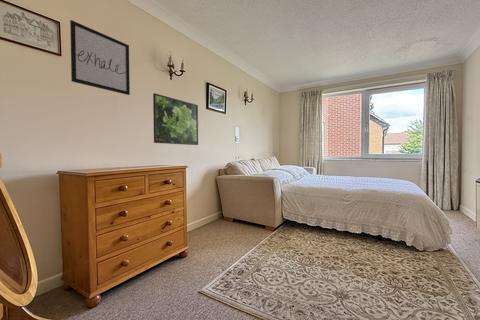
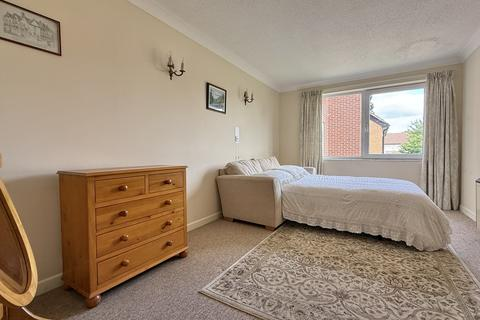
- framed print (178, 122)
- wall art (103, 61)
